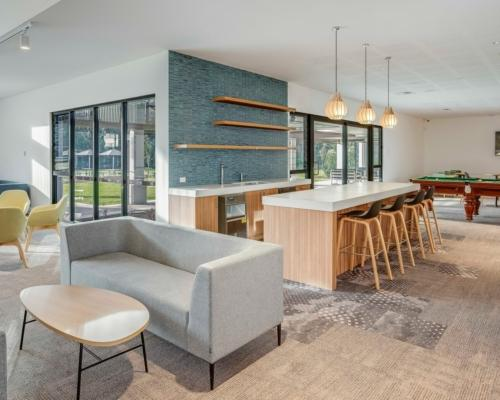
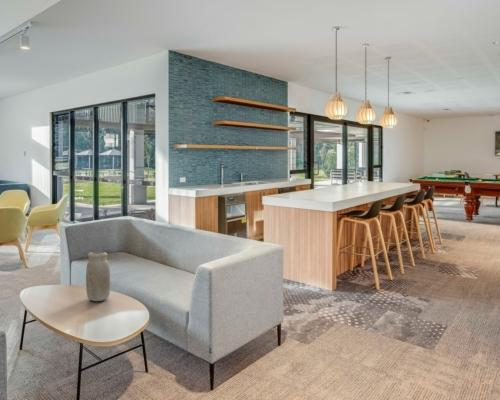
+ vase (98, 276)
